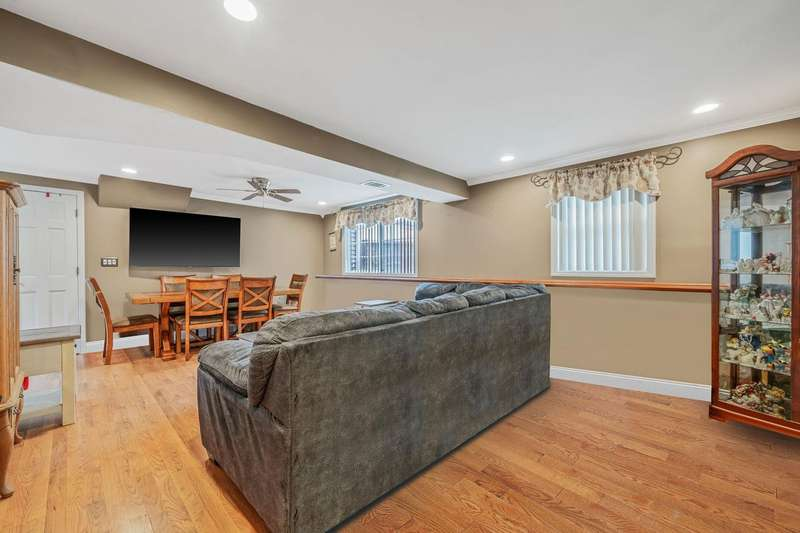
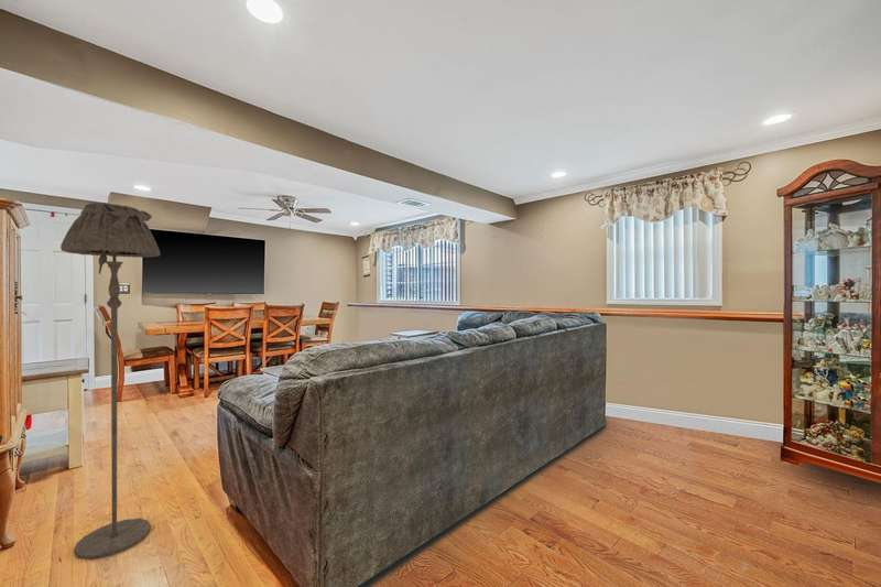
+ floor lamp (113, 373)
